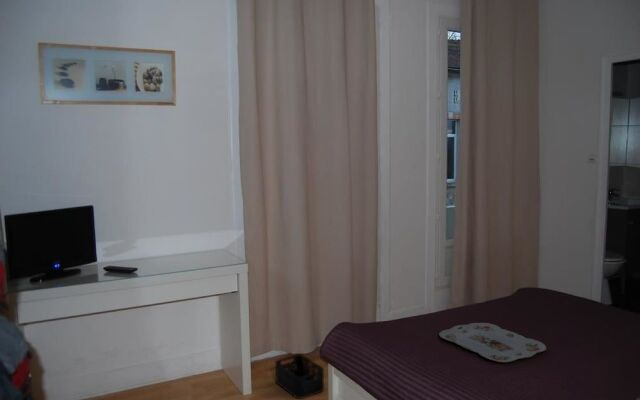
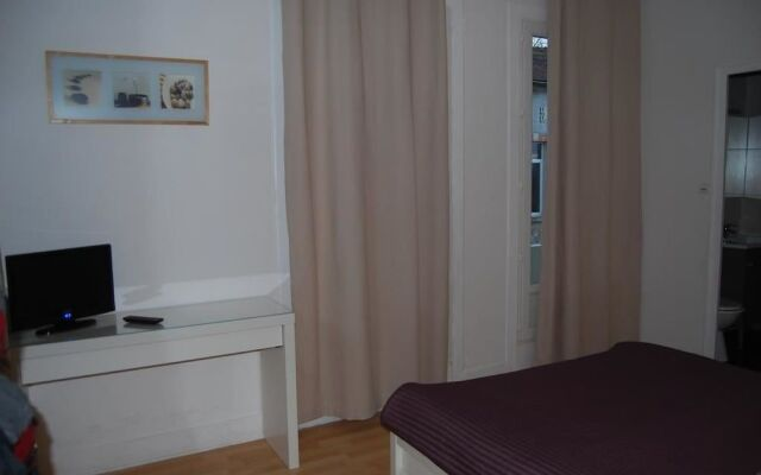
- storage bin (299, 375)
- serving tray (490, 341)
